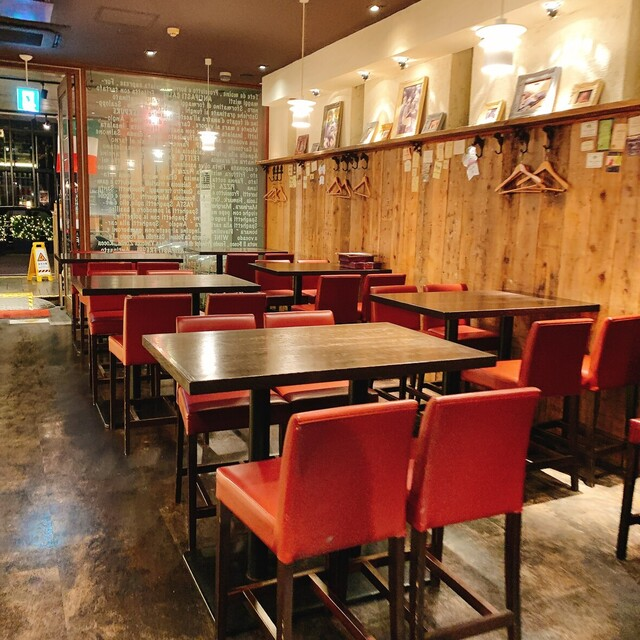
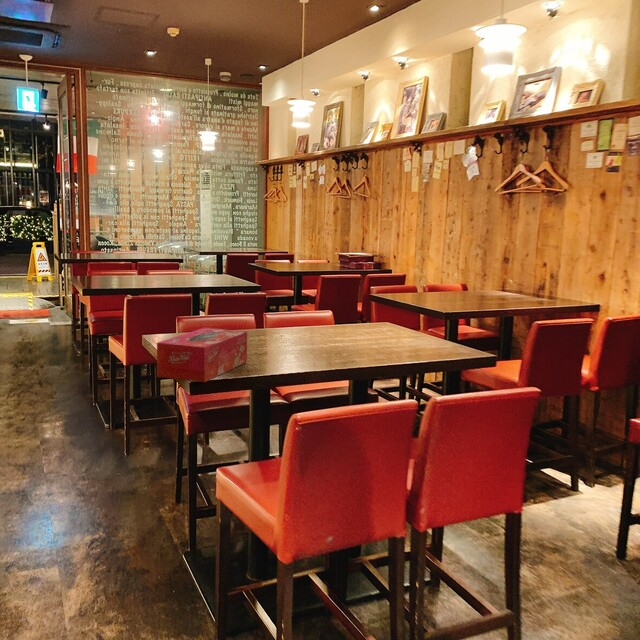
+ tissue box (204, 352)
